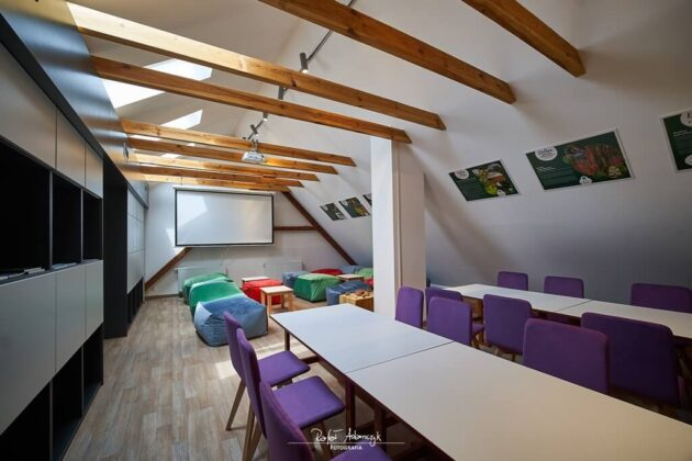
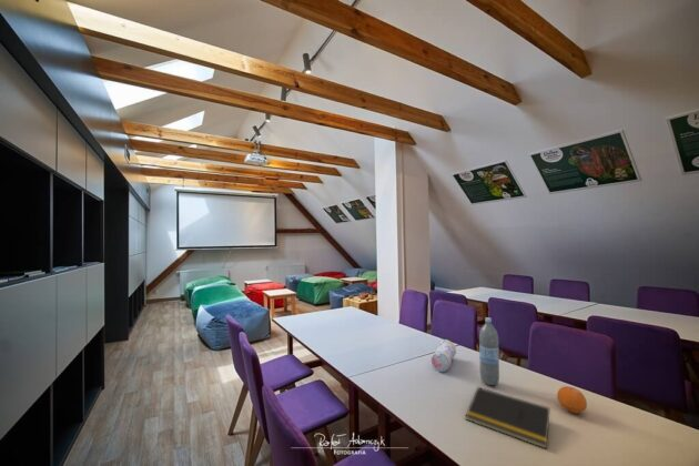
+ notepad (507, 413)
+ fruit (571, 399)
+ pencil case (444, 354)
+ water bottle (488, 351)
